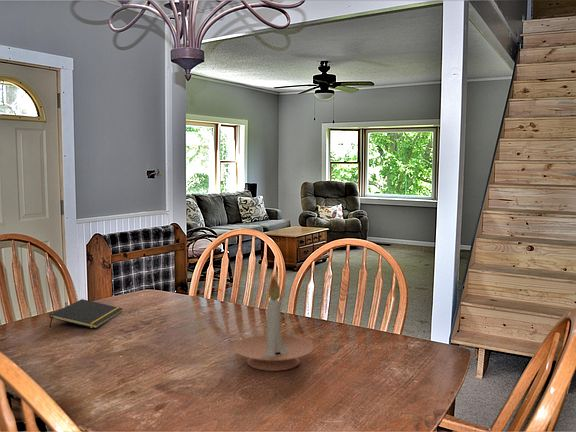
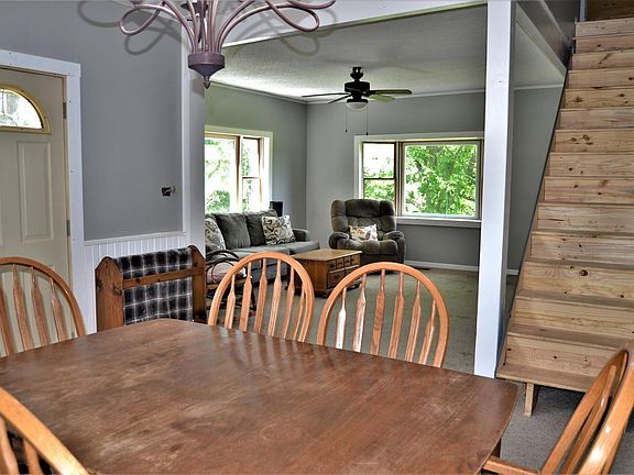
- notepad (88, 312)
- candle holder (273, 318)
